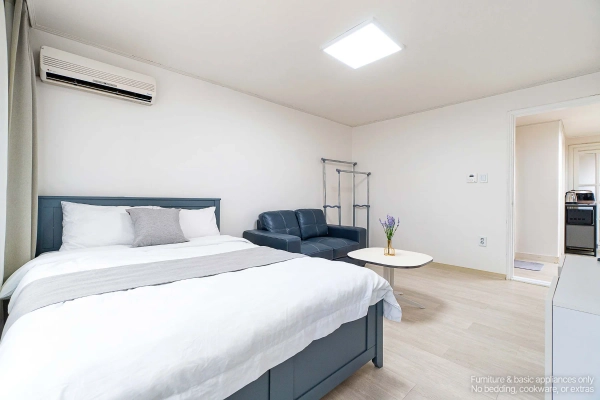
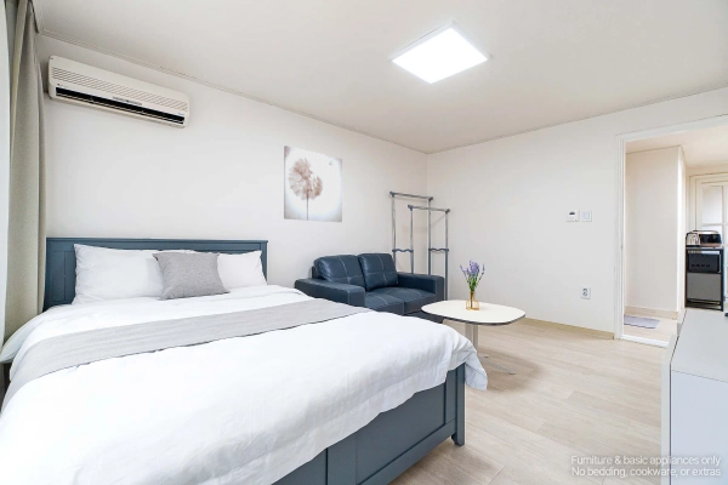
+ wall art (314, 187)
